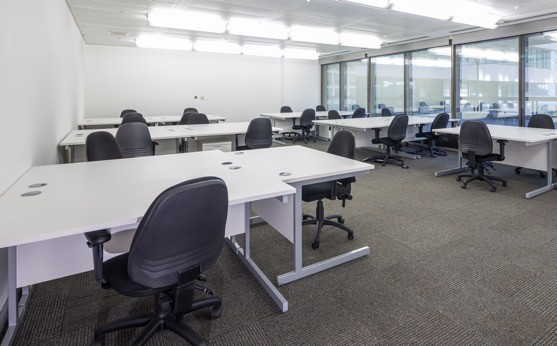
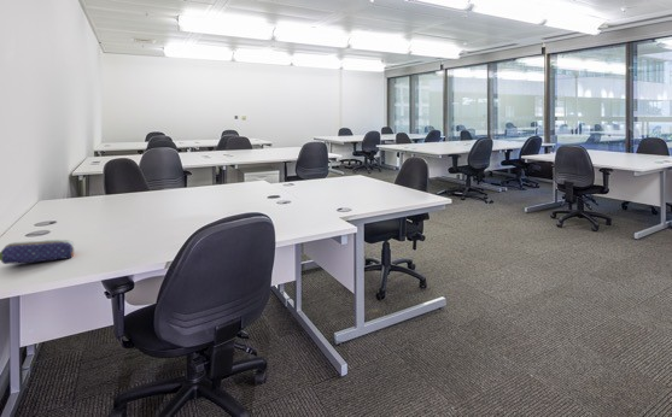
+ pencil case (37, 251)
